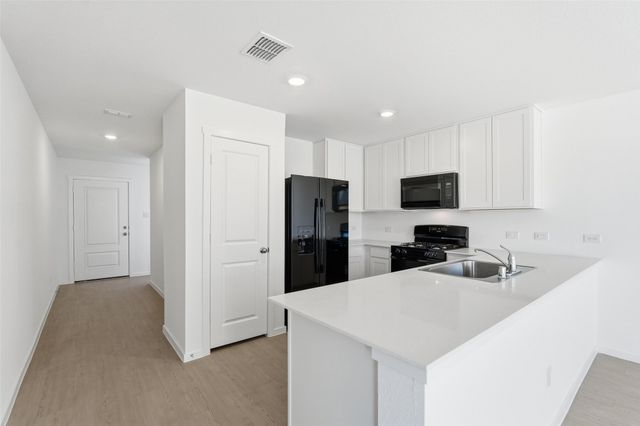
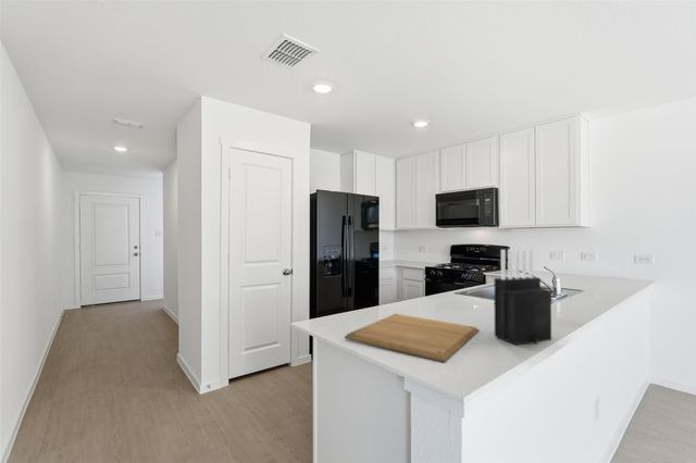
+ chopping board (413, 331)
+ knife block (524, 293)
